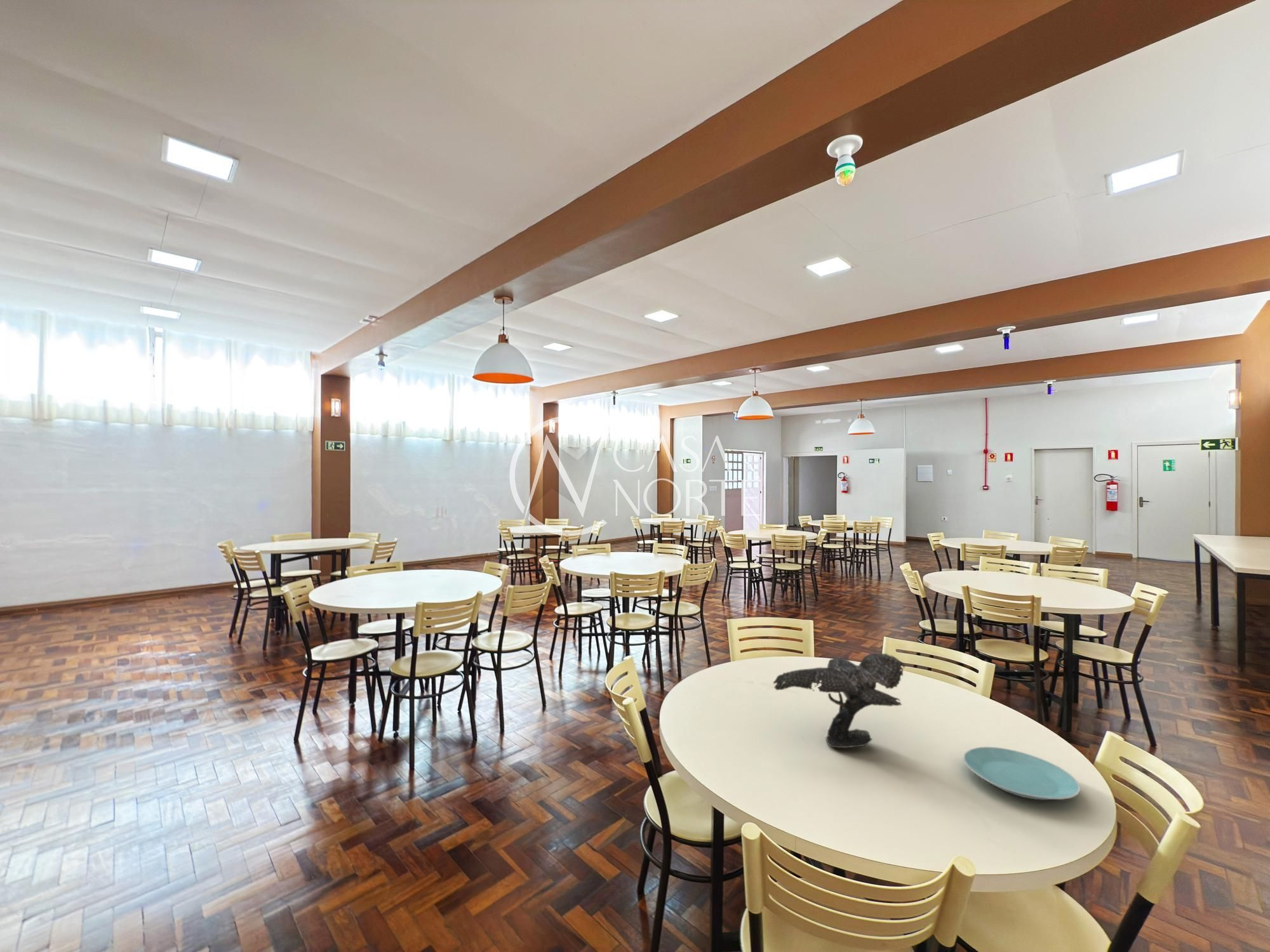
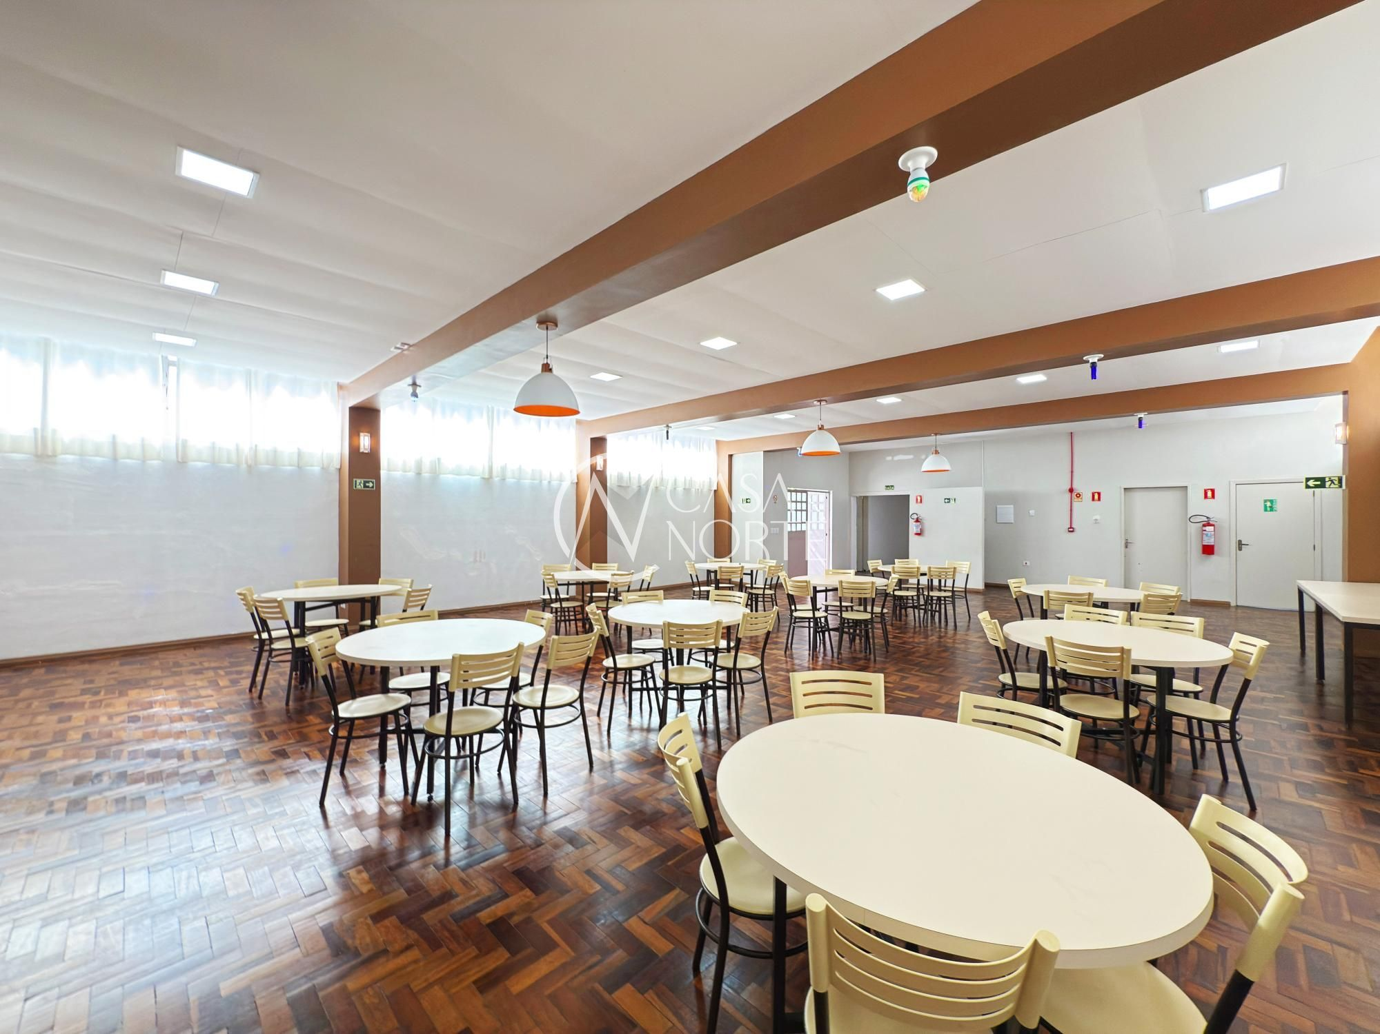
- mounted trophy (848, 696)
- plate (1019, 776)
